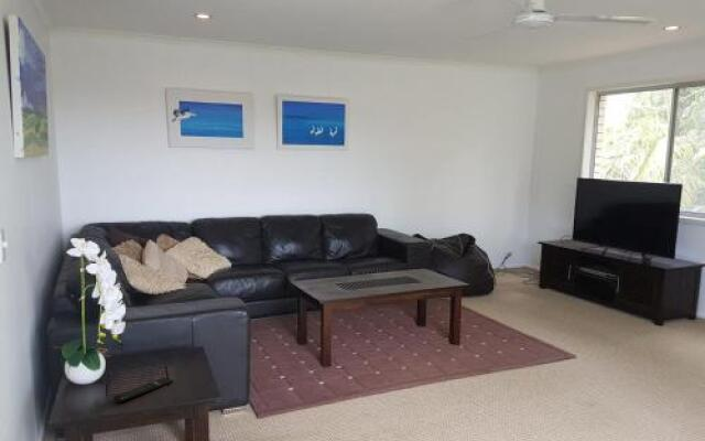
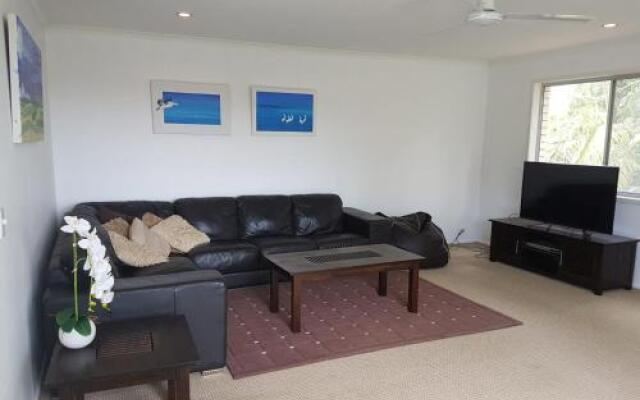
- remote control (143, 389)
